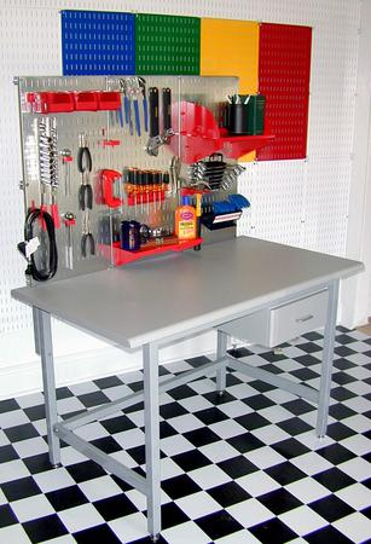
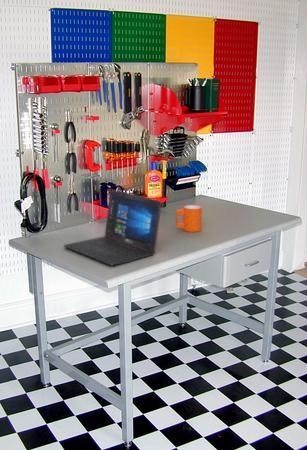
+ mug (189, 218)
+ laptop (111, 225)
